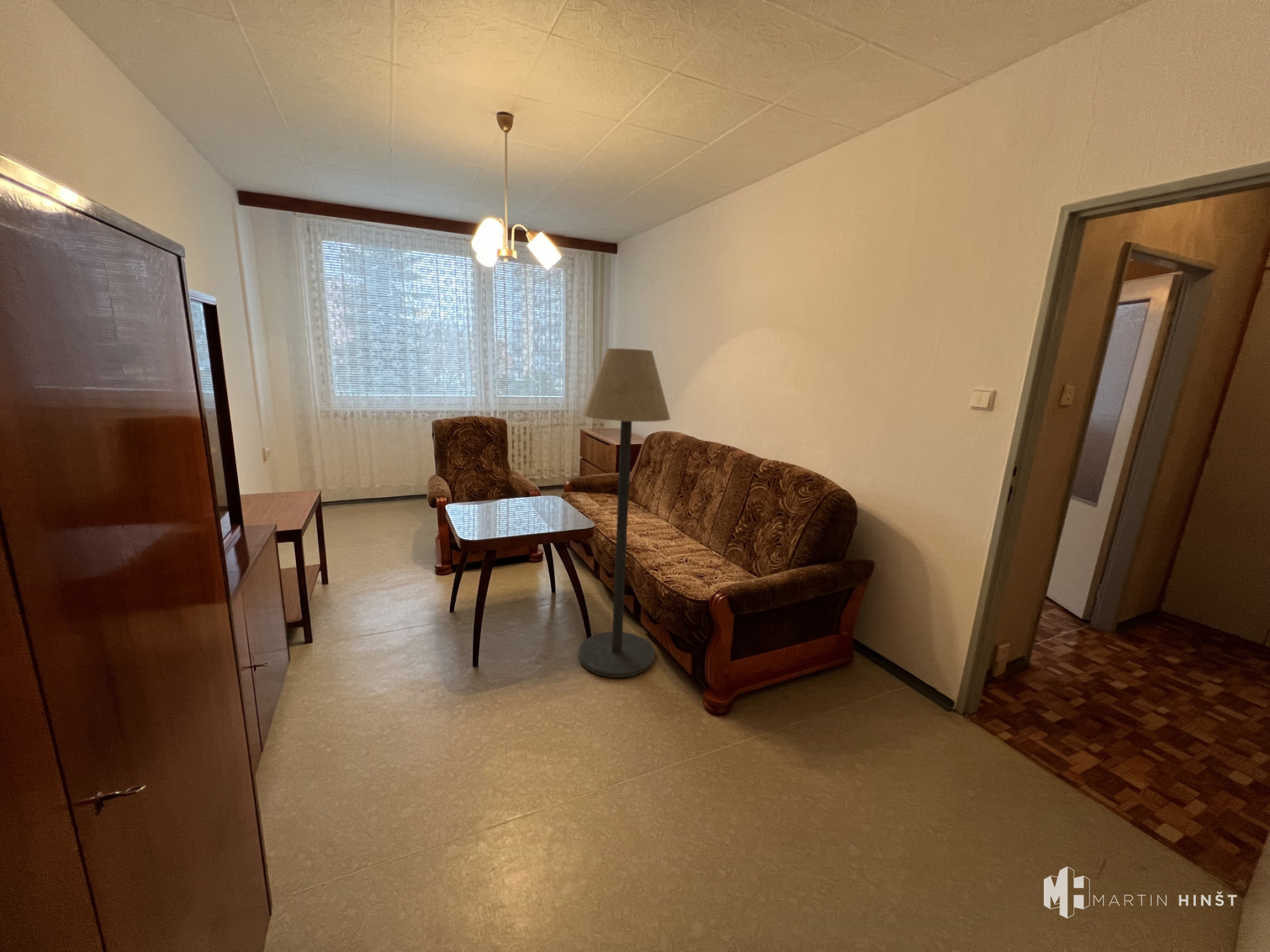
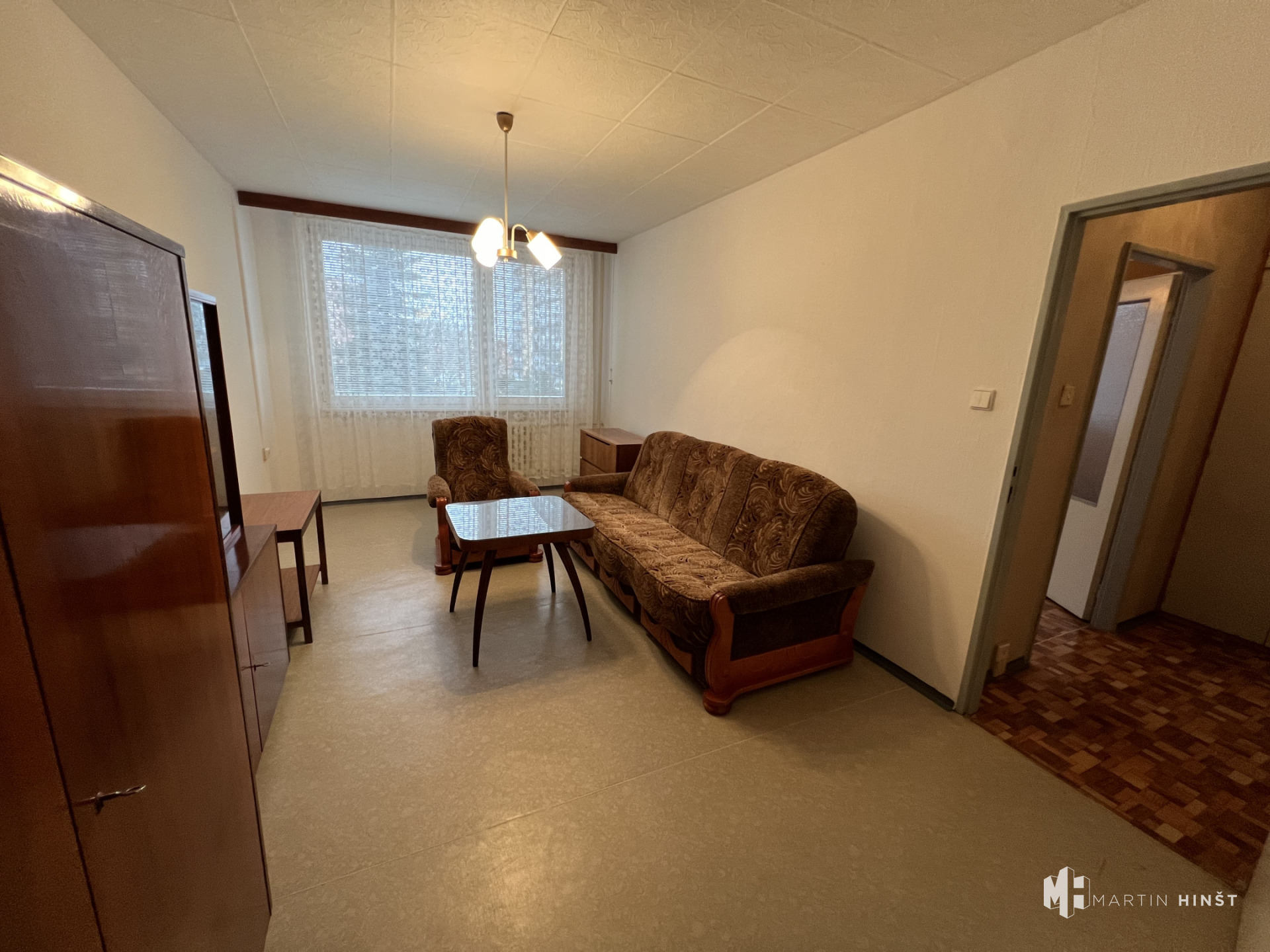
- floor lamp (622, 512)
